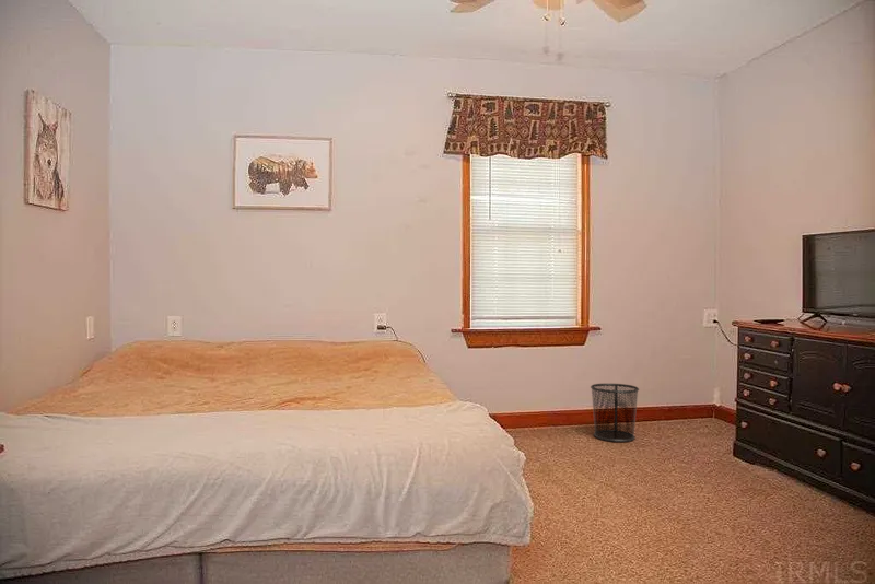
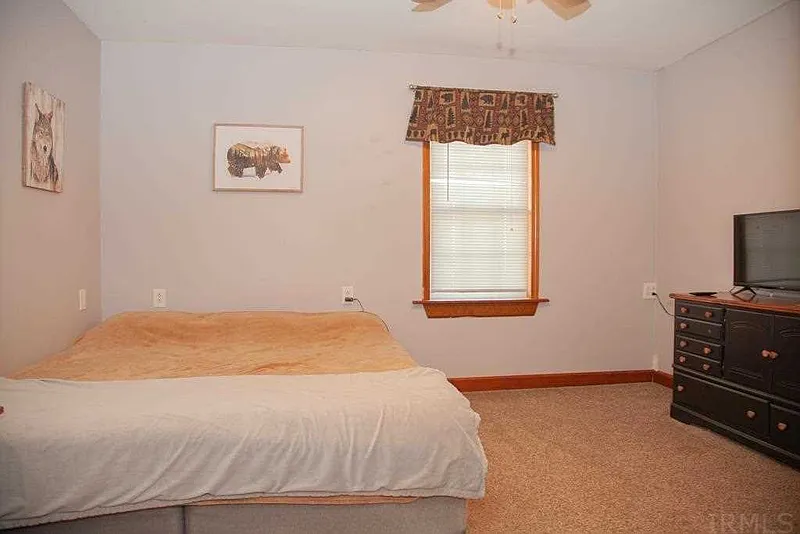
- waste bin (615, 411)
